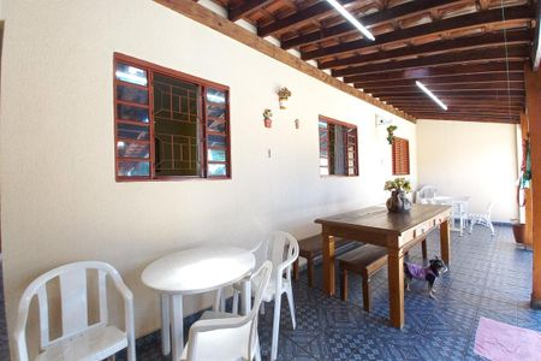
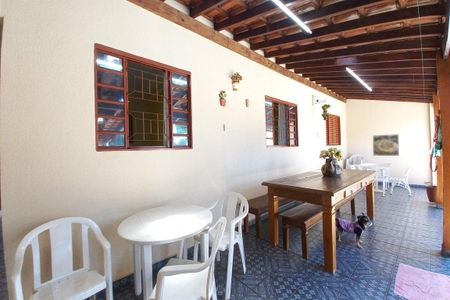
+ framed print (385, 145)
